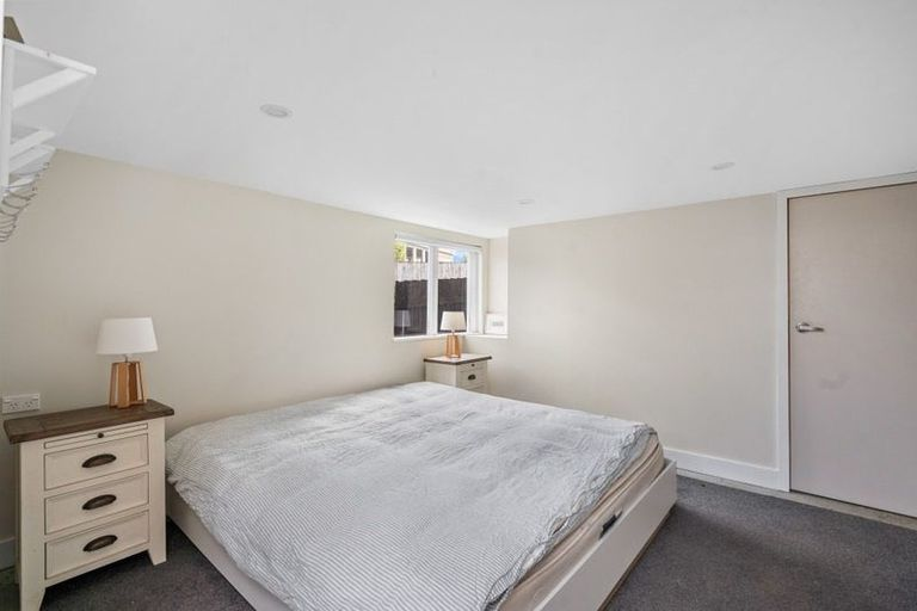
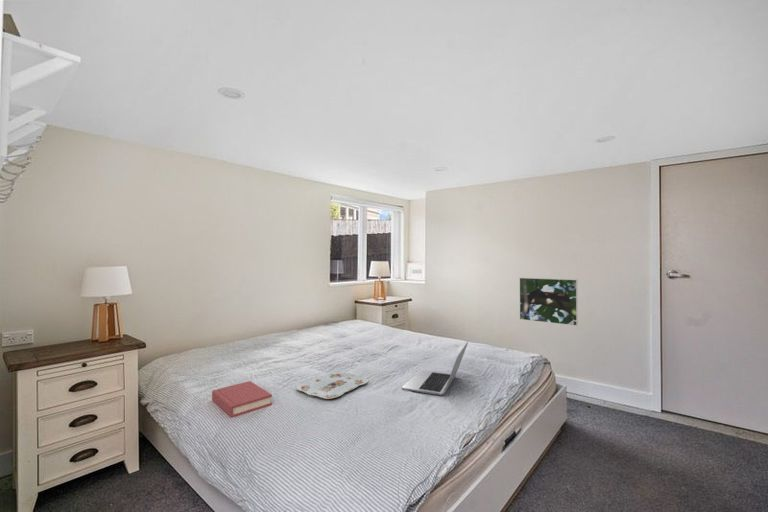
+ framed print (547, 300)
+ laptop (436, 372)
+ serving tray (333, 384)
+ hardback book (241, 397)
